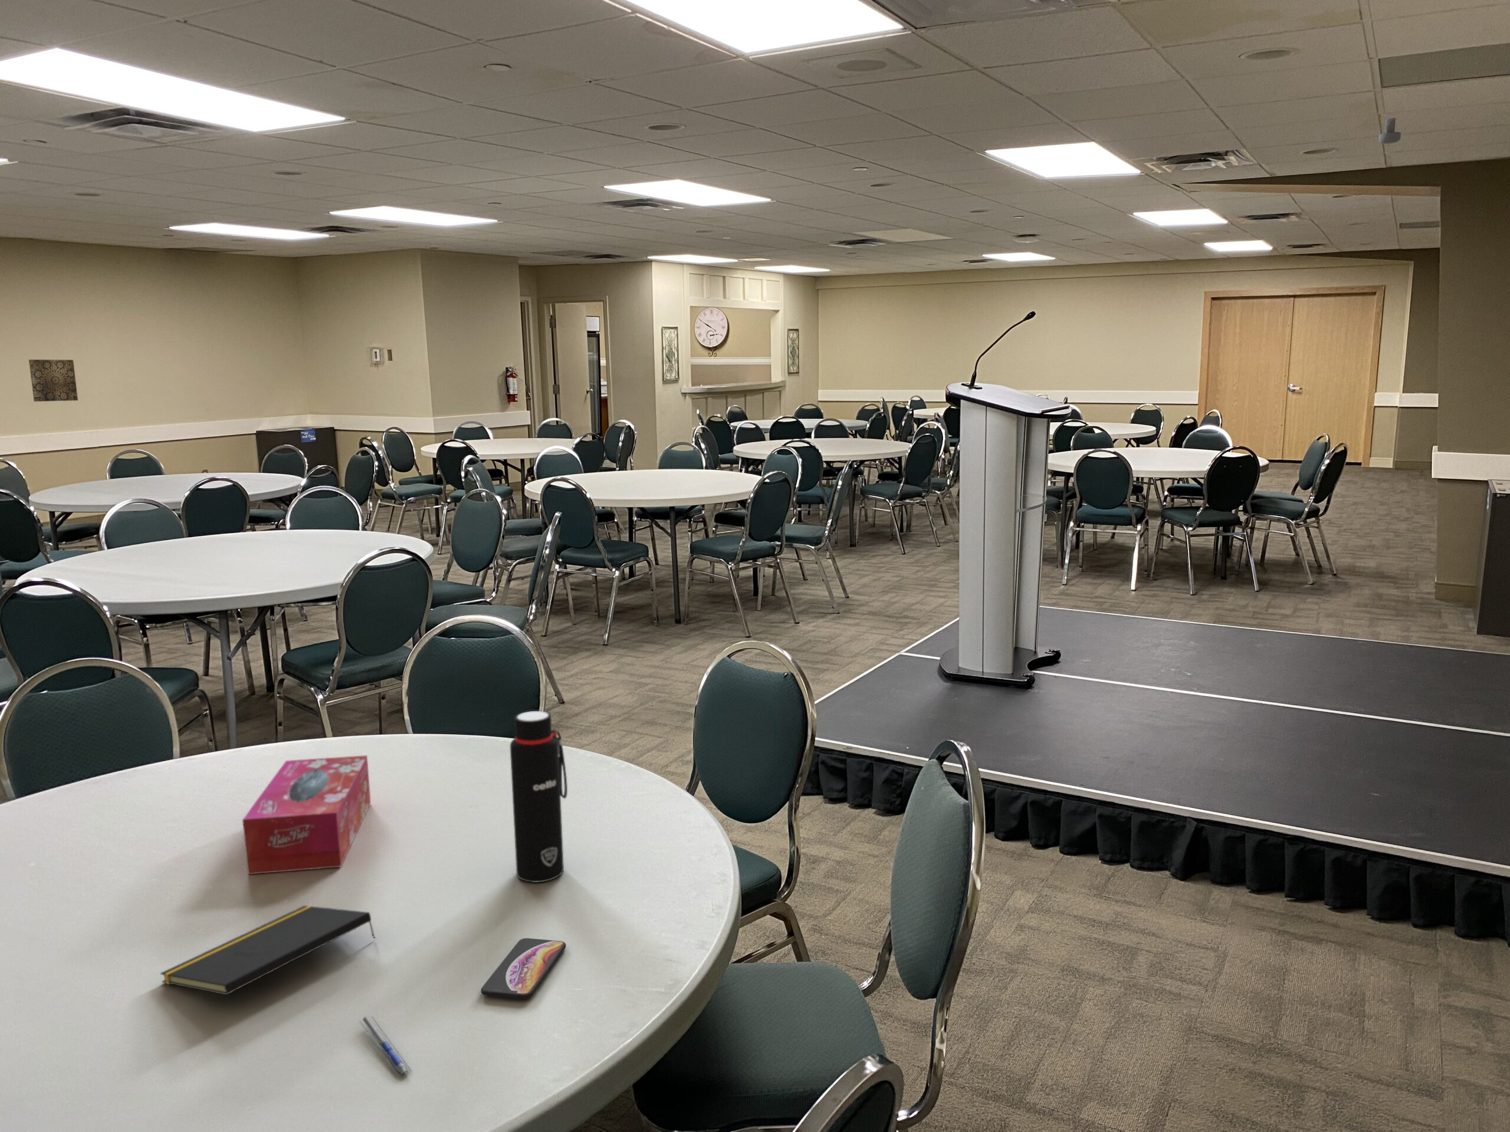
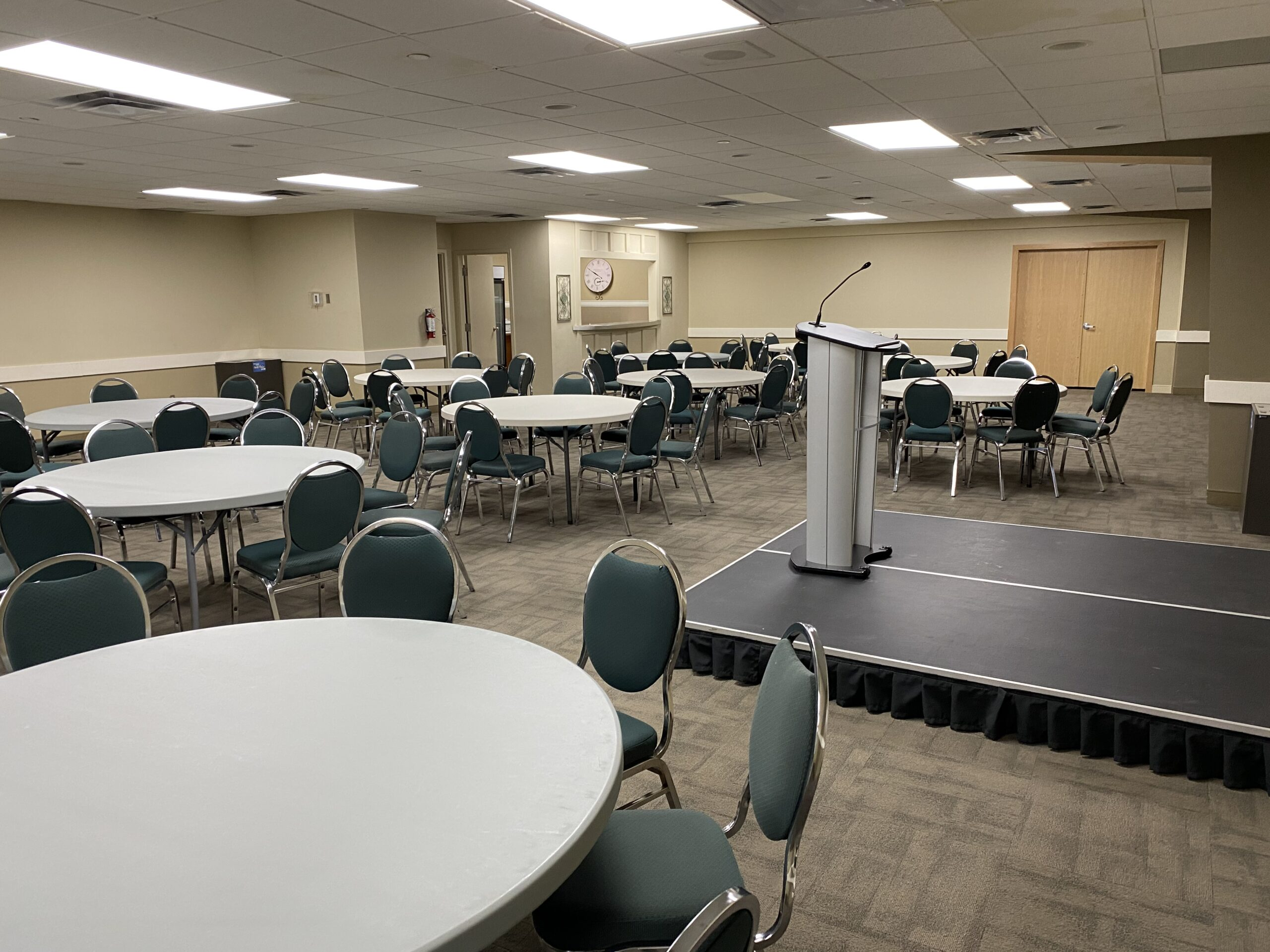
- smartphone (526, 967)
- wall art (54, 381)
- security camera (1390, 130)
- pen (383, 1043)
- tissue box (312, 810)
- notepad (269, 947)
- water bottle (541, 794)
